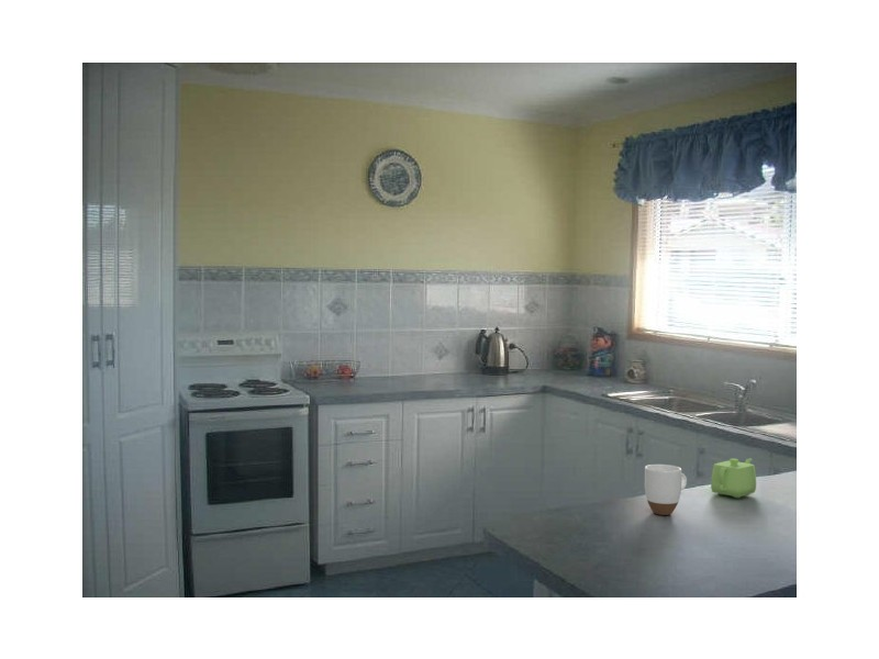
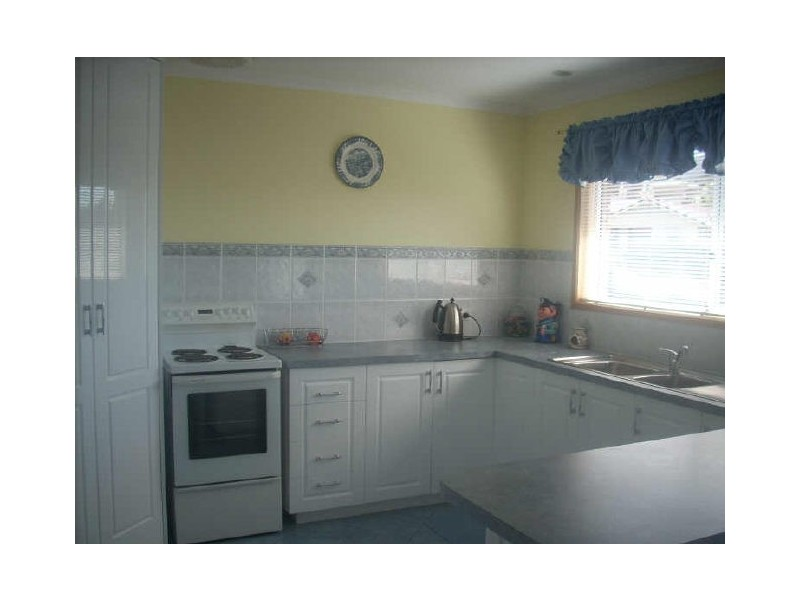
- teapot (735, 476)
- mug (667, 489)
